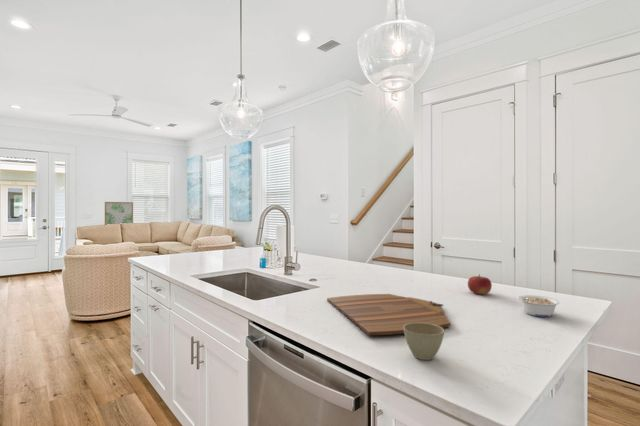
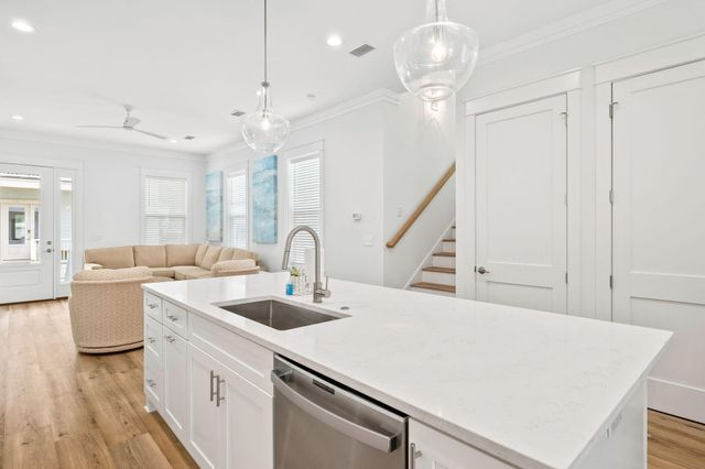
- flower pot (423, 342)
- wall art (119, 214)
- cutting board (394, 307)
- legume (538, 305)
- fruit (479, 284)
